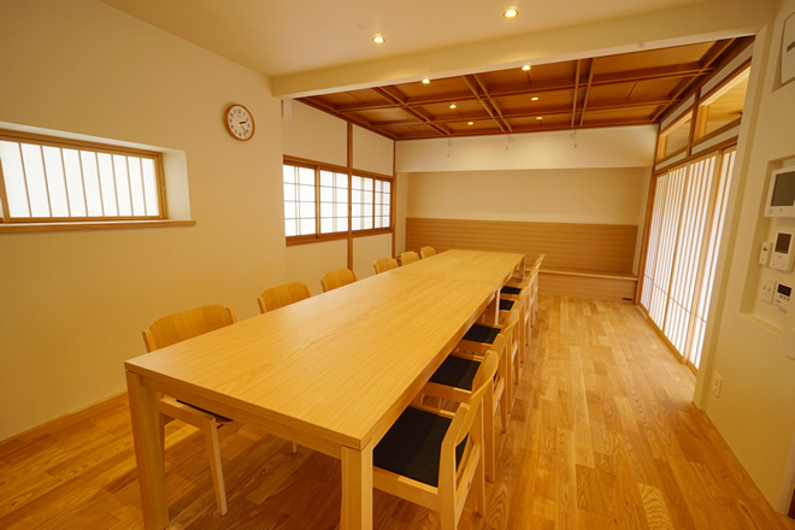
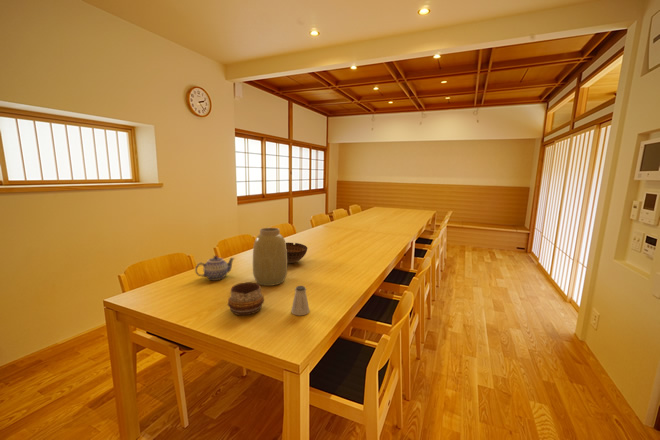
+ saltshaker (300, 299)
+ decorative bowl (246, 298)
+ bowl (290, 254)
+ vase (270, 255)
+ teapot (216, 266)
